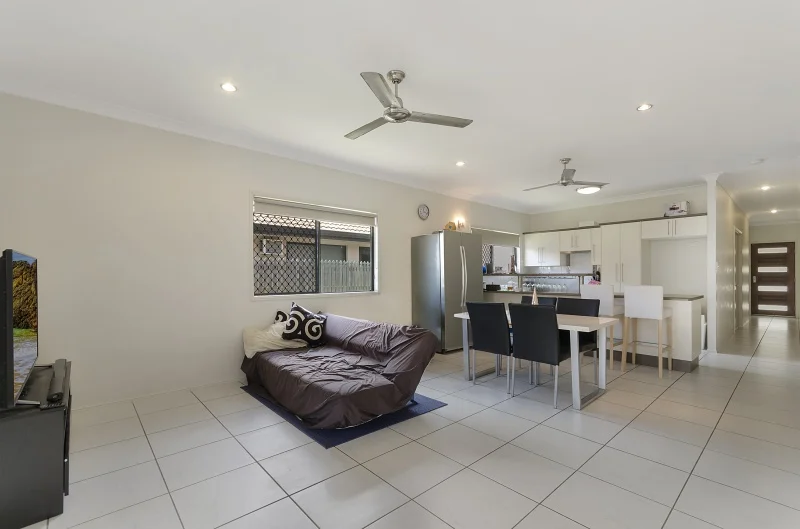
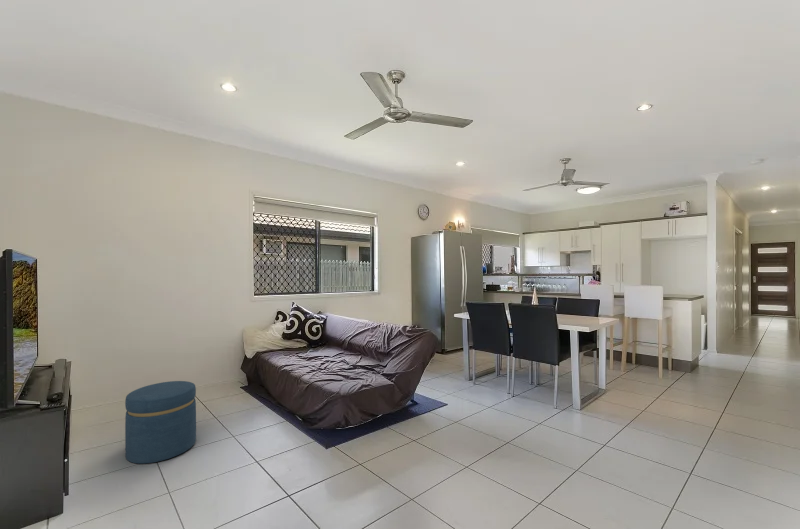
+ ottoman (162, 418)
